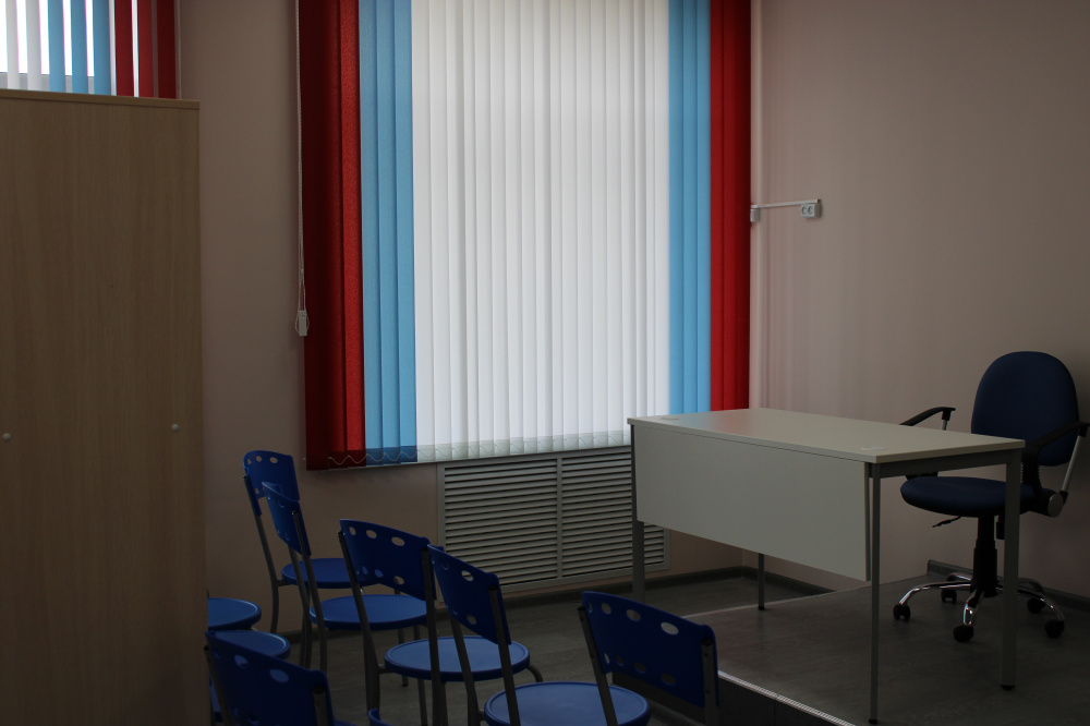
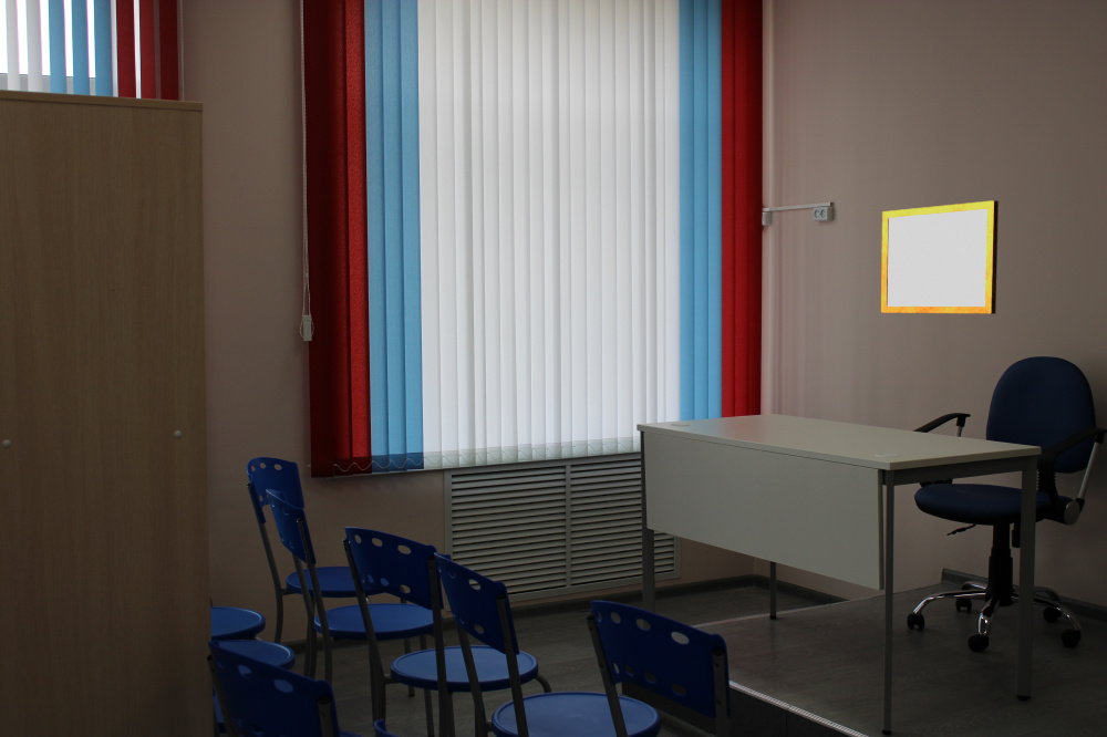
+ writing board (935, 260)
